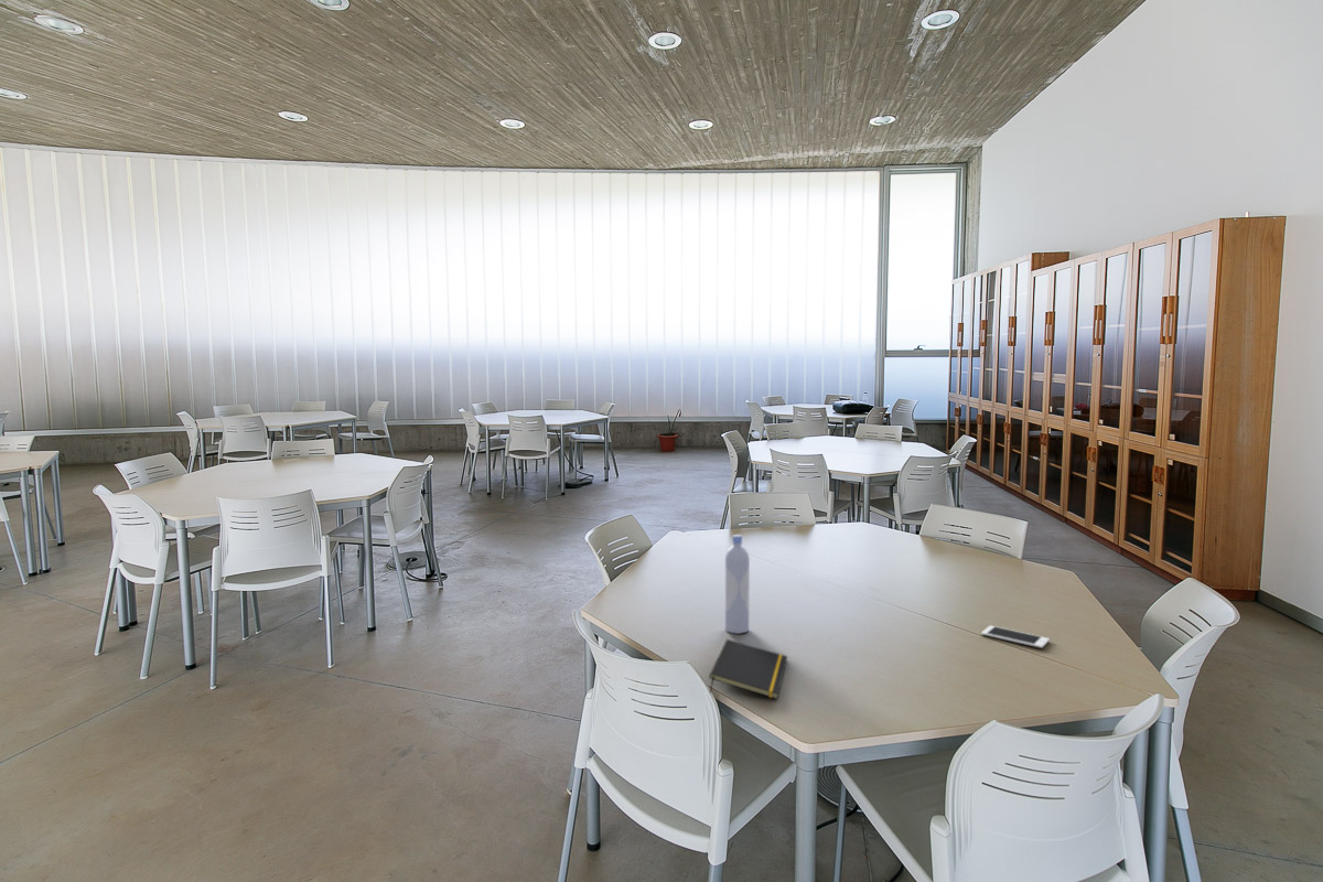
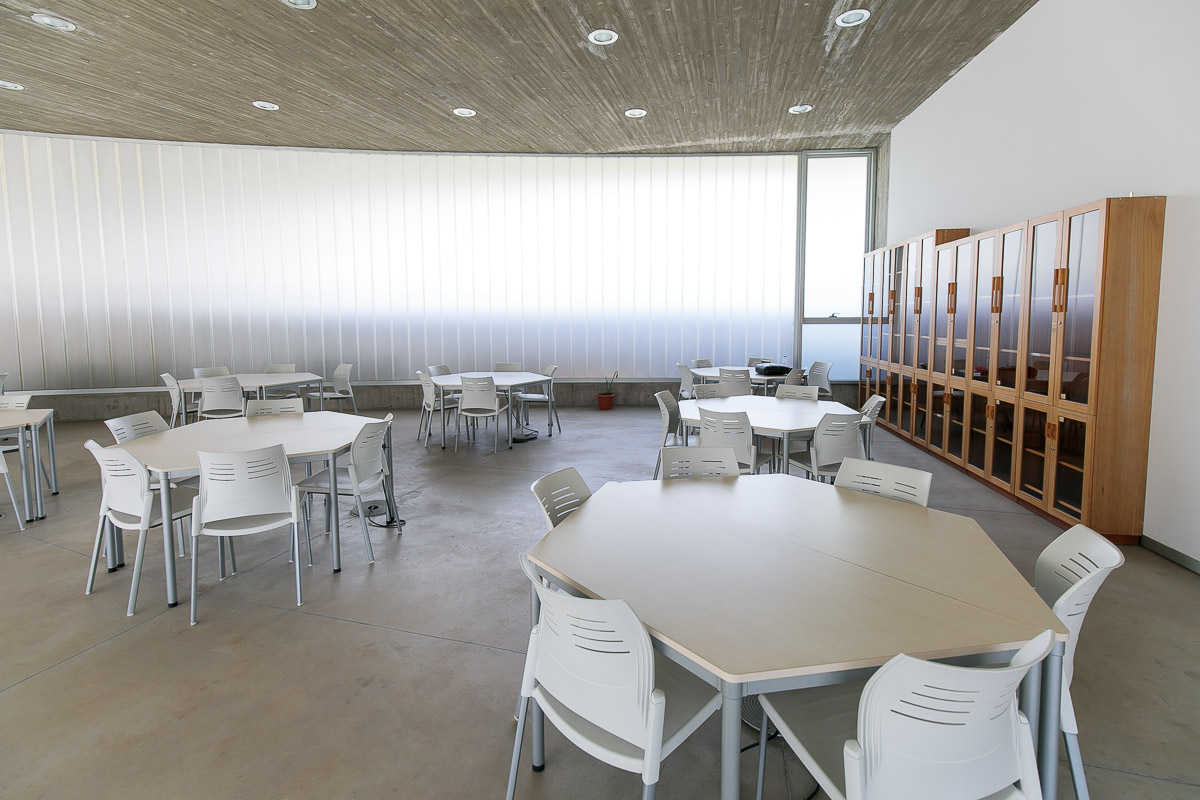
- cell phone (1014, 636)
- bottle (736, 582)
- notepad (750, 666)
